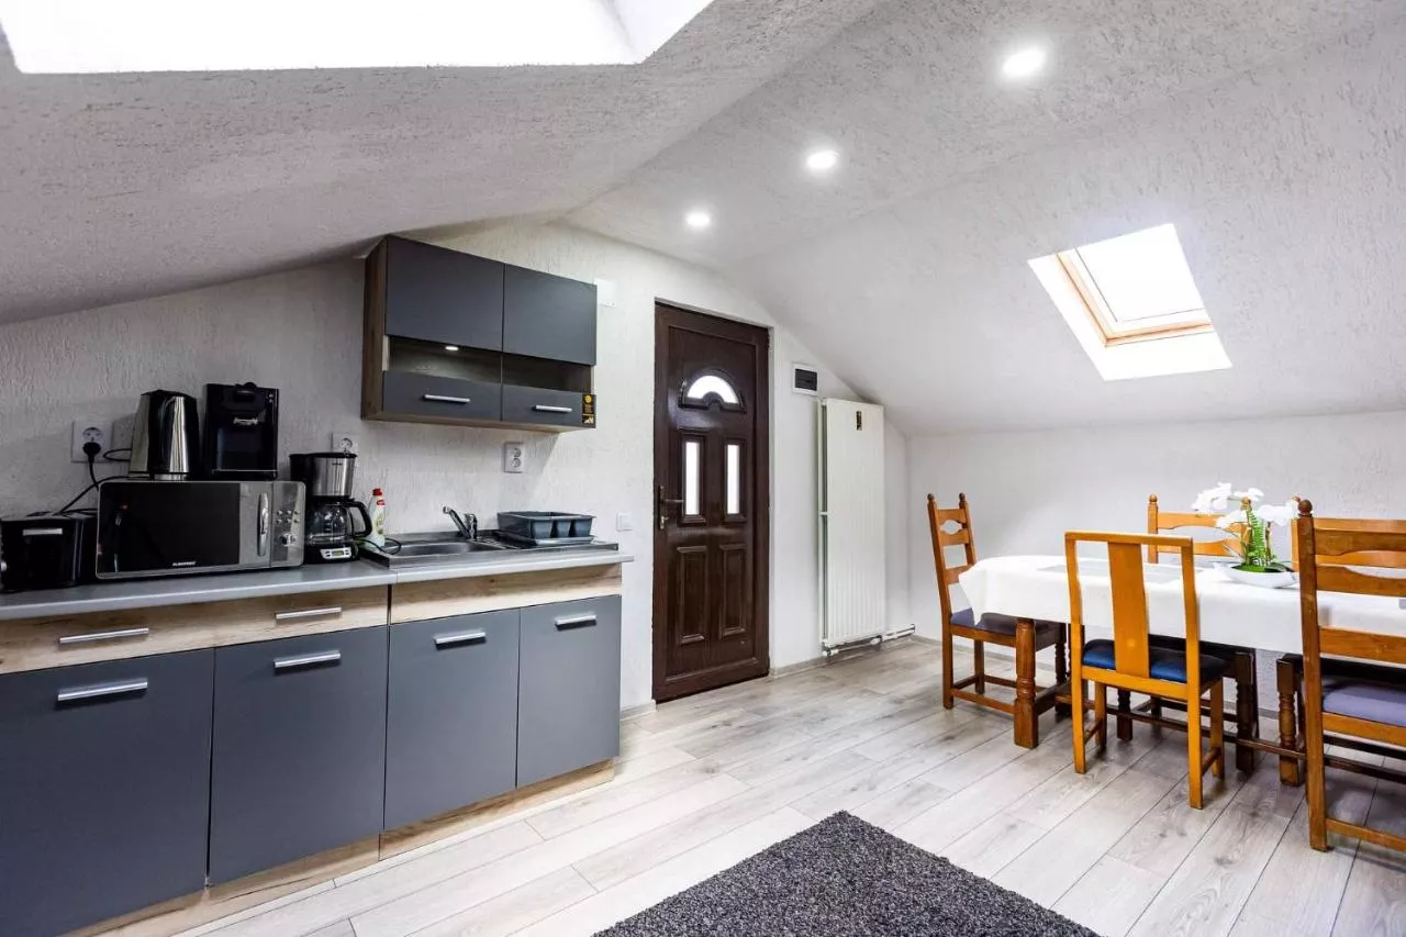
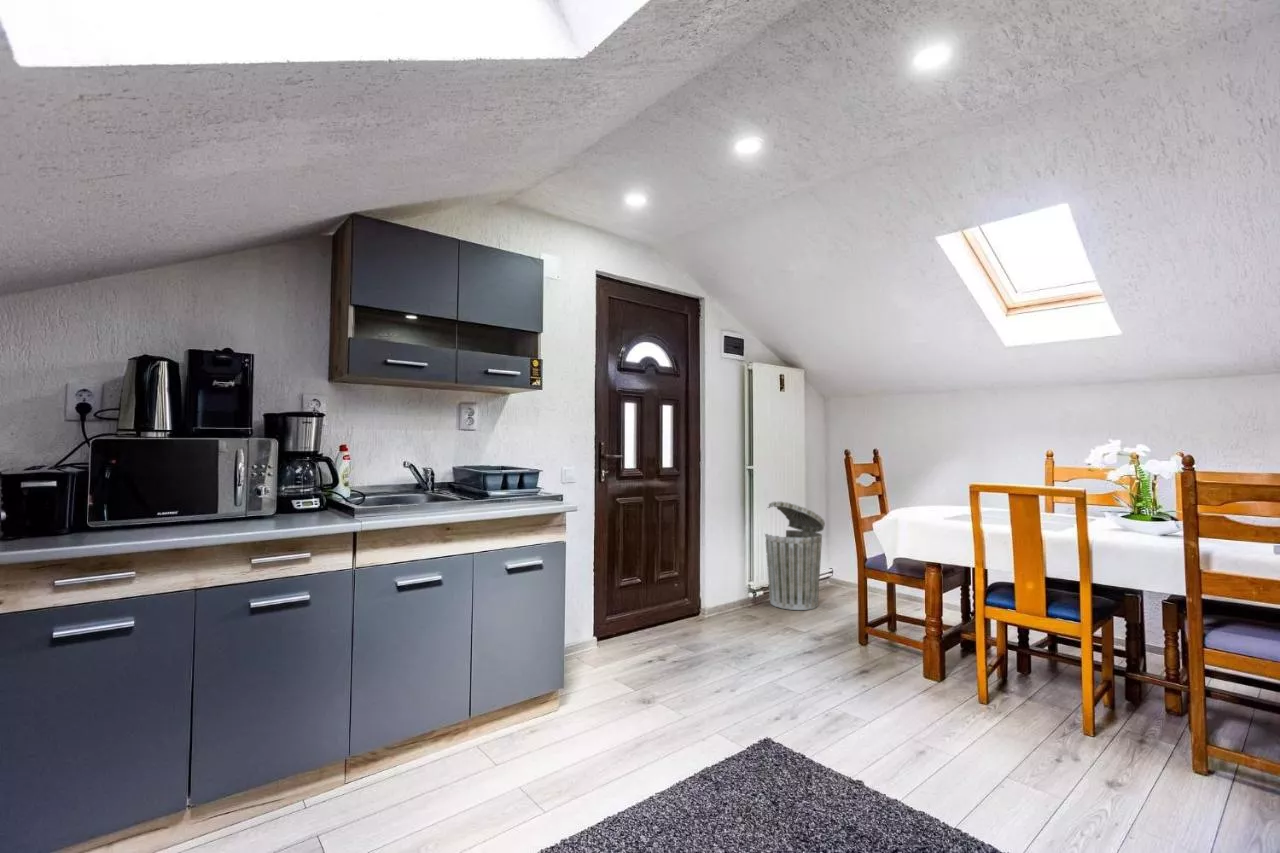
+ trash can (794, 551)
